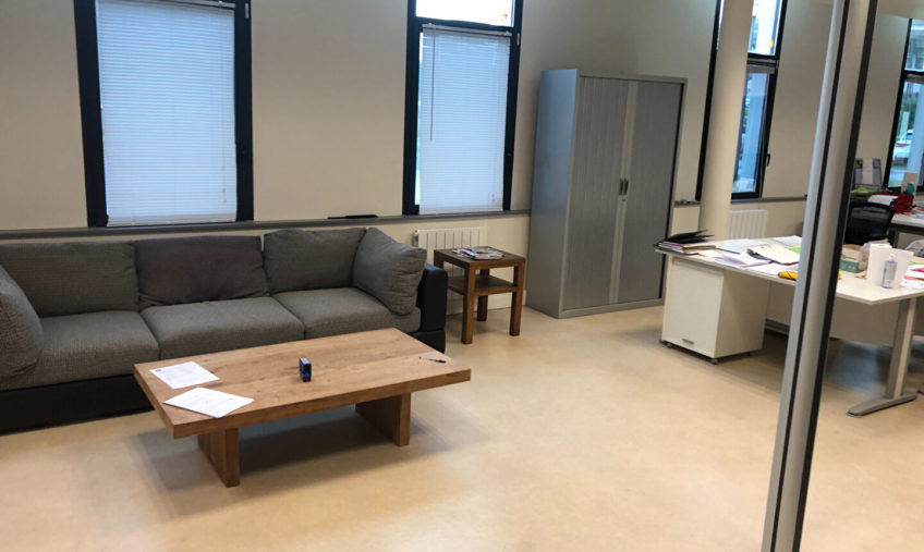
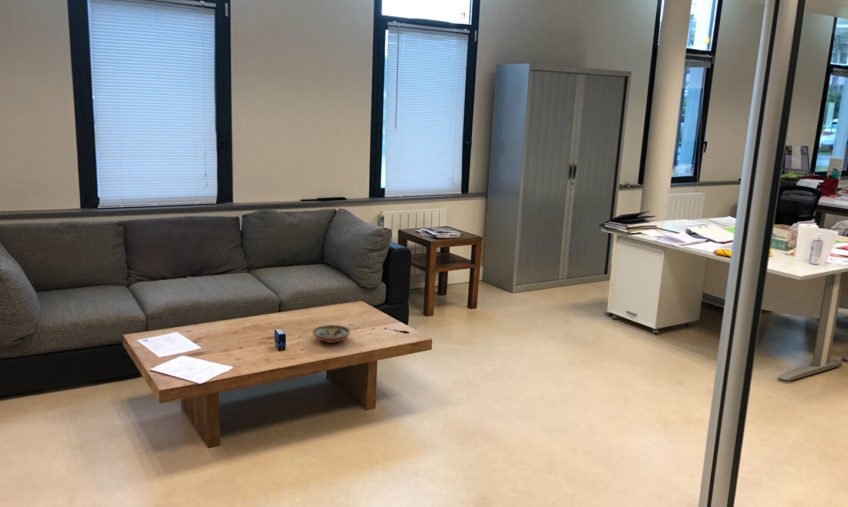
+ decorative bowl (331, 335)
